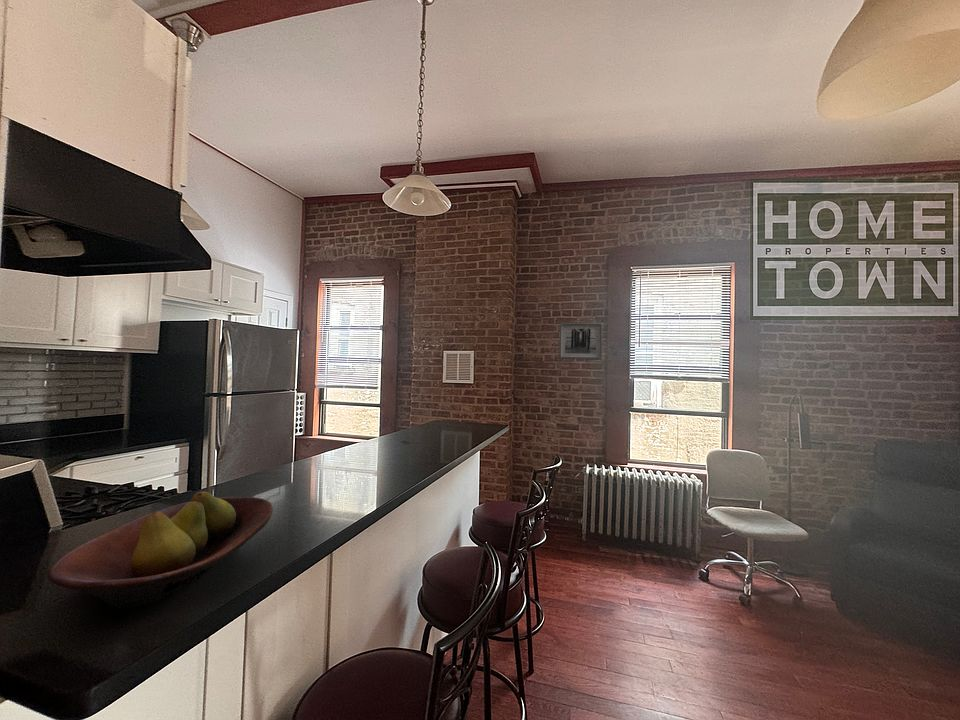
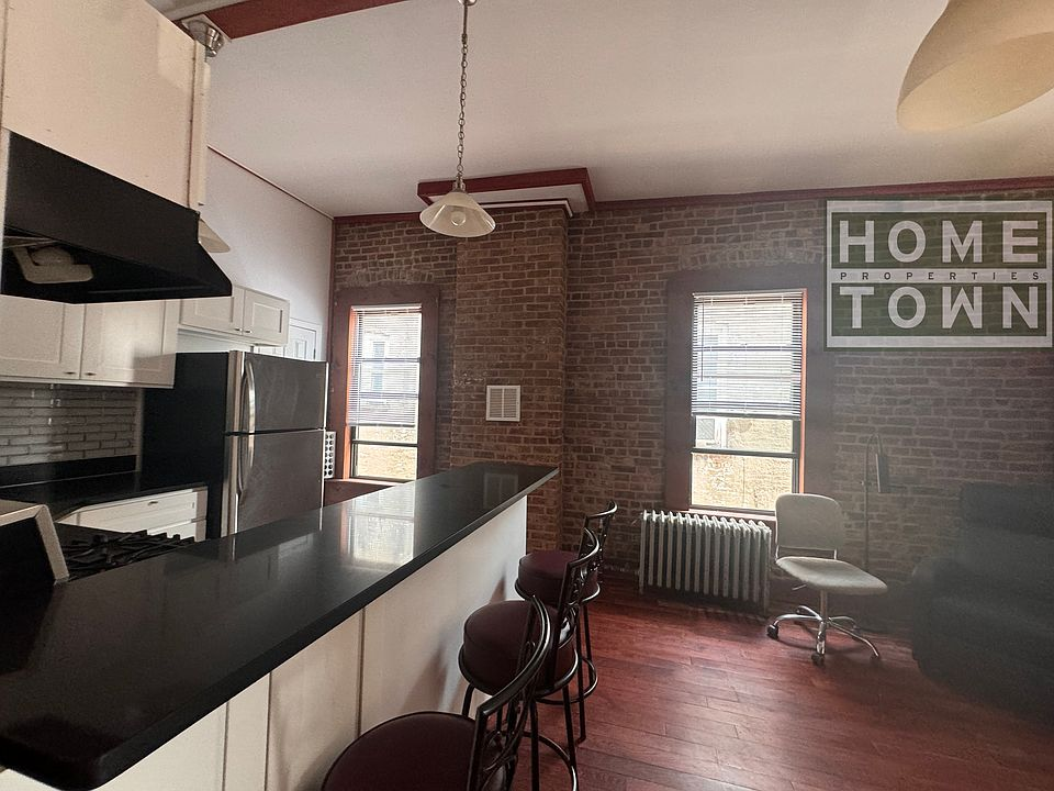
- wall art (580, 341)
- fruit bowl (182, 533)
